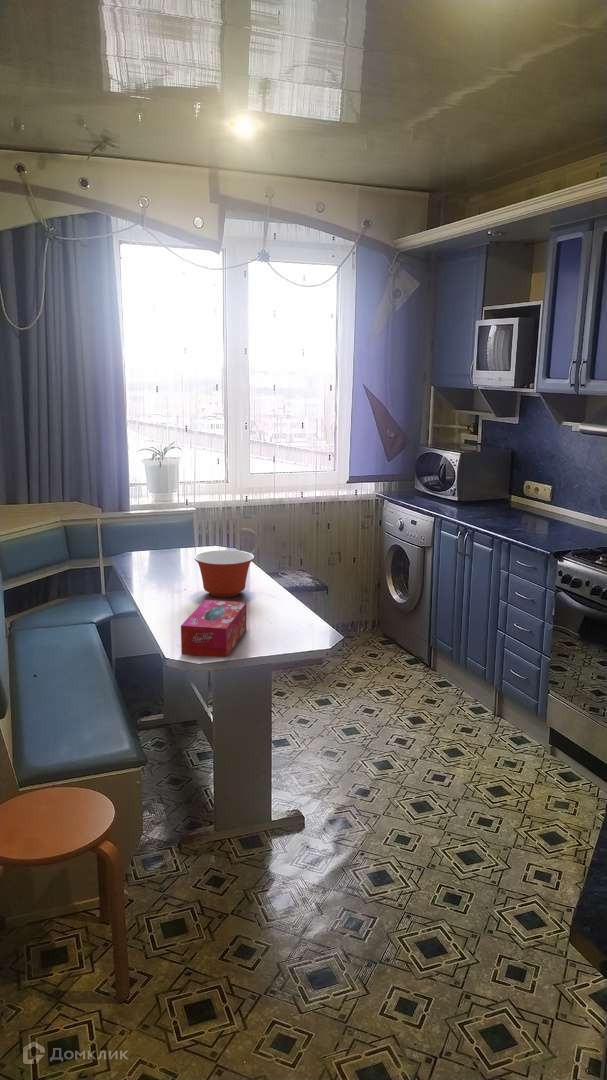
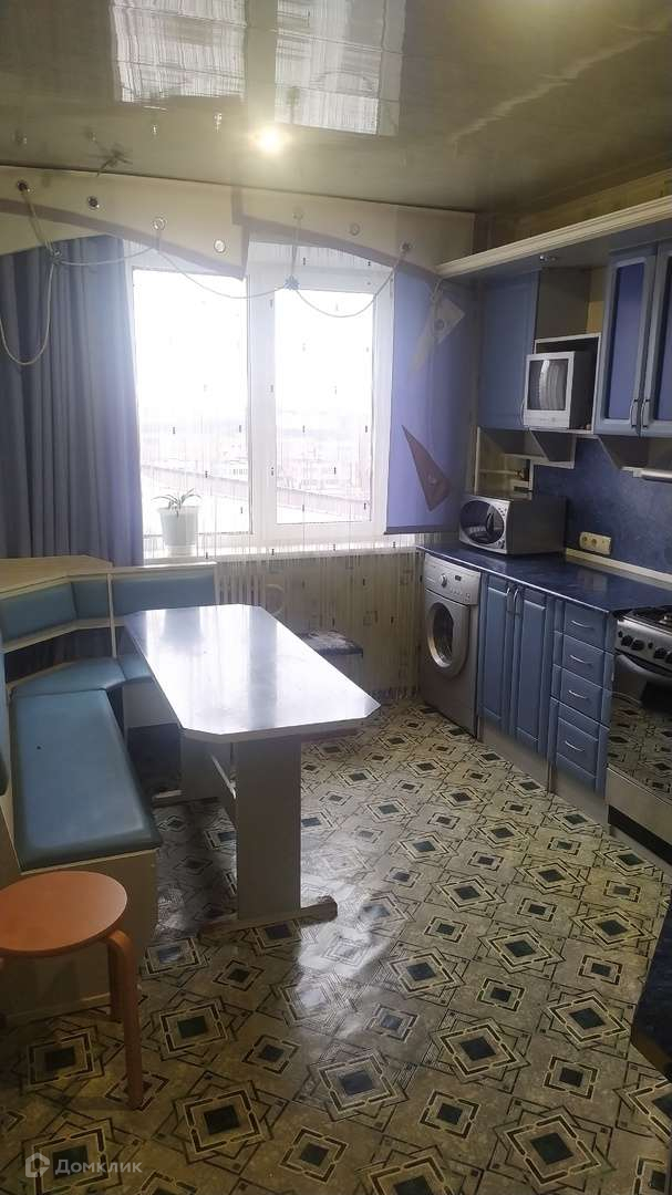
- tissue box (215, 627)
- mixing bowl (224, 574)
